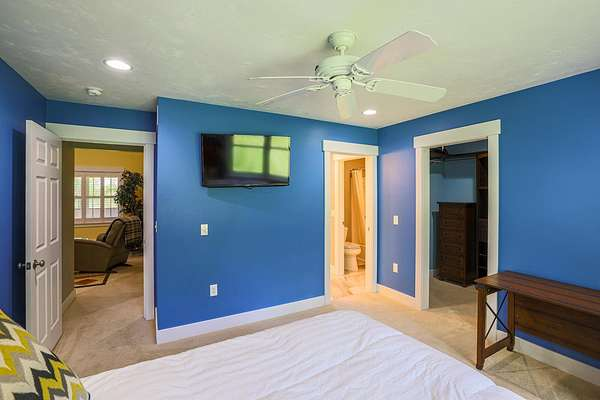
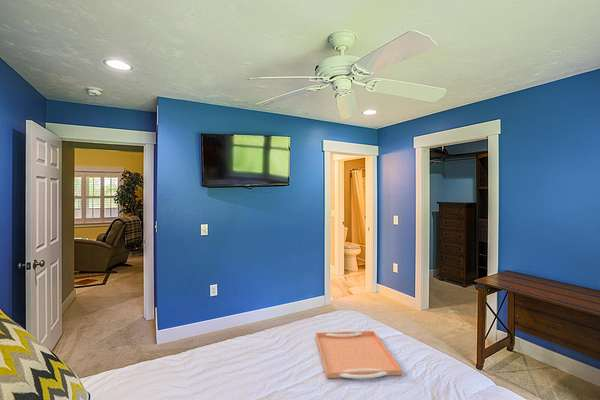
+ serving tray (353, 351)
